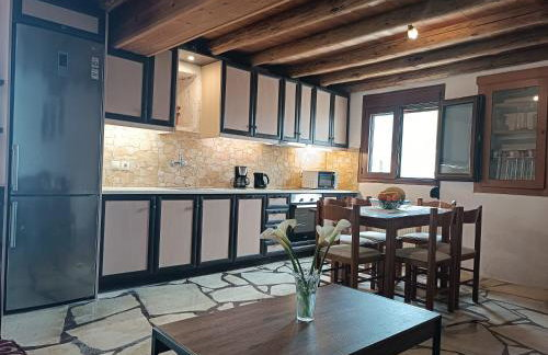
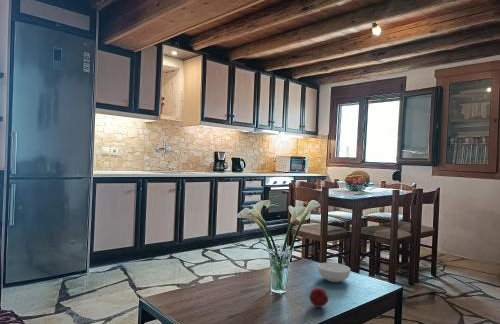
+ apple (318, 297)
+ cereal bowl (333, 273)
